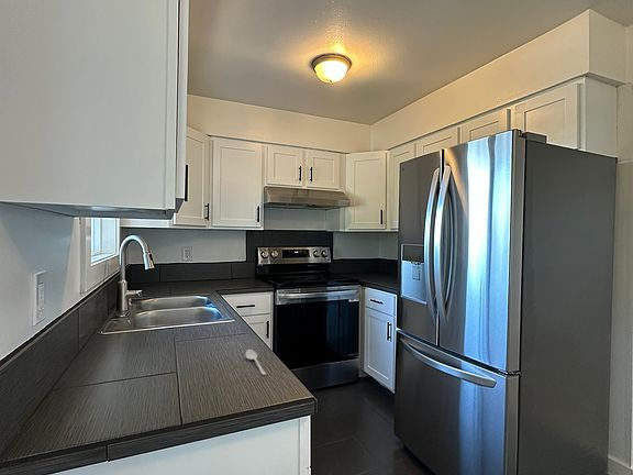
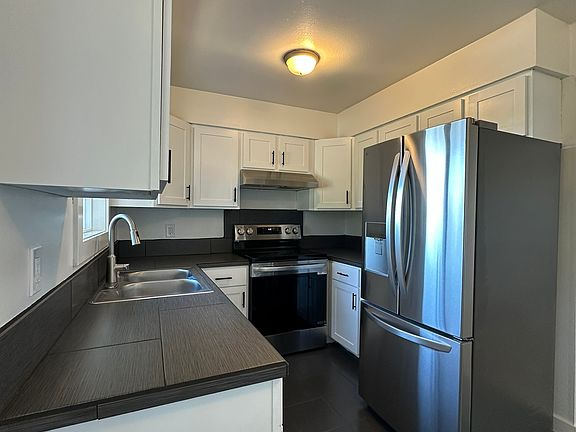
- spoon (256, 361)
